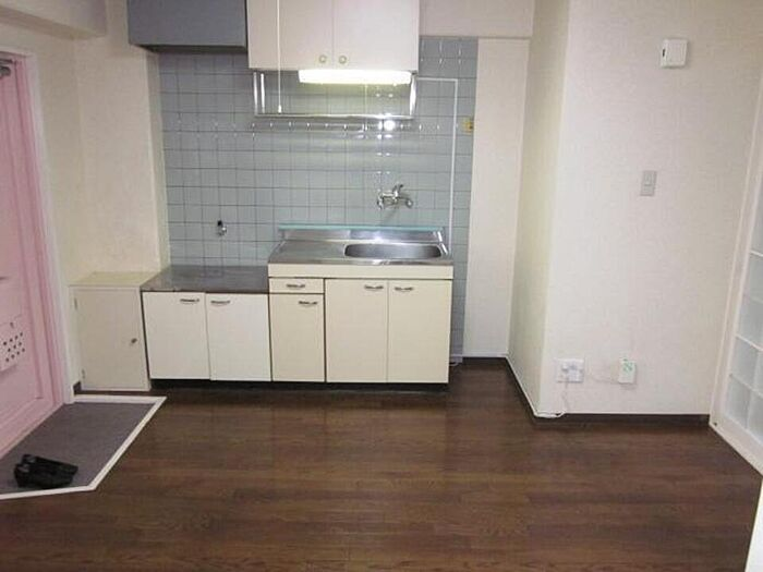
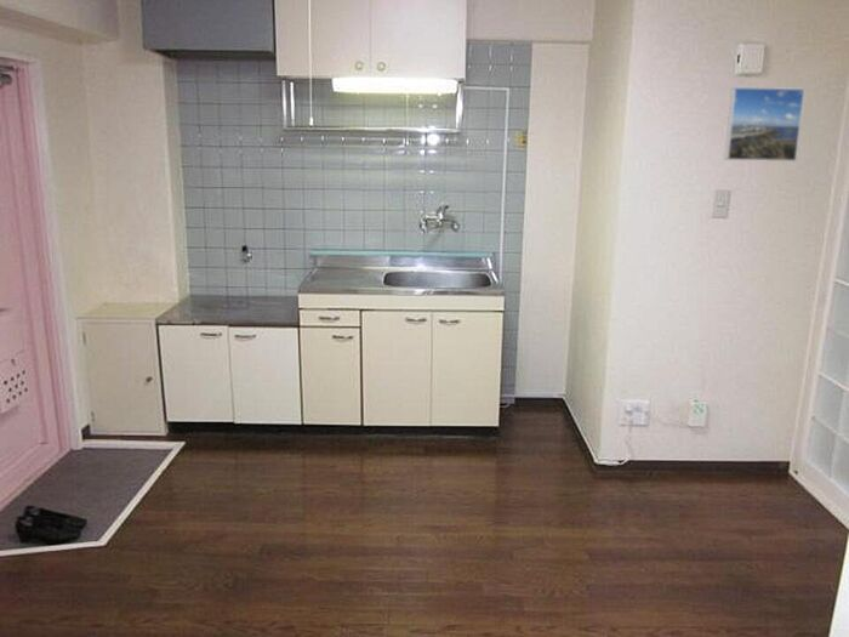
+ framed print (763, 124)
